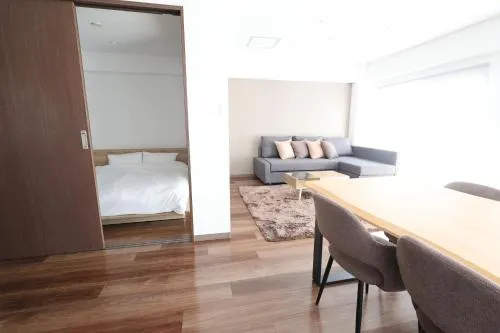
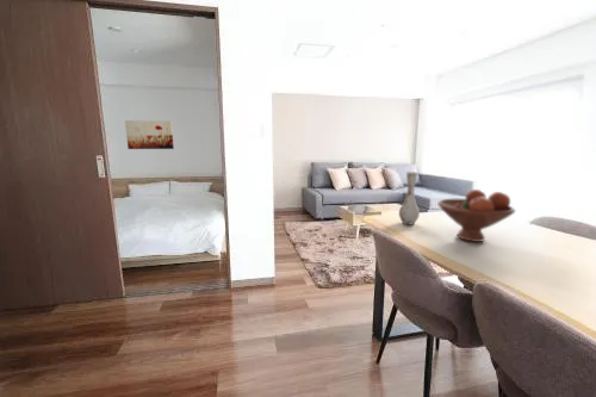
+ wall art (149, 135)
+ fruit bowl (472, 215)
+ vase (410, 198)
